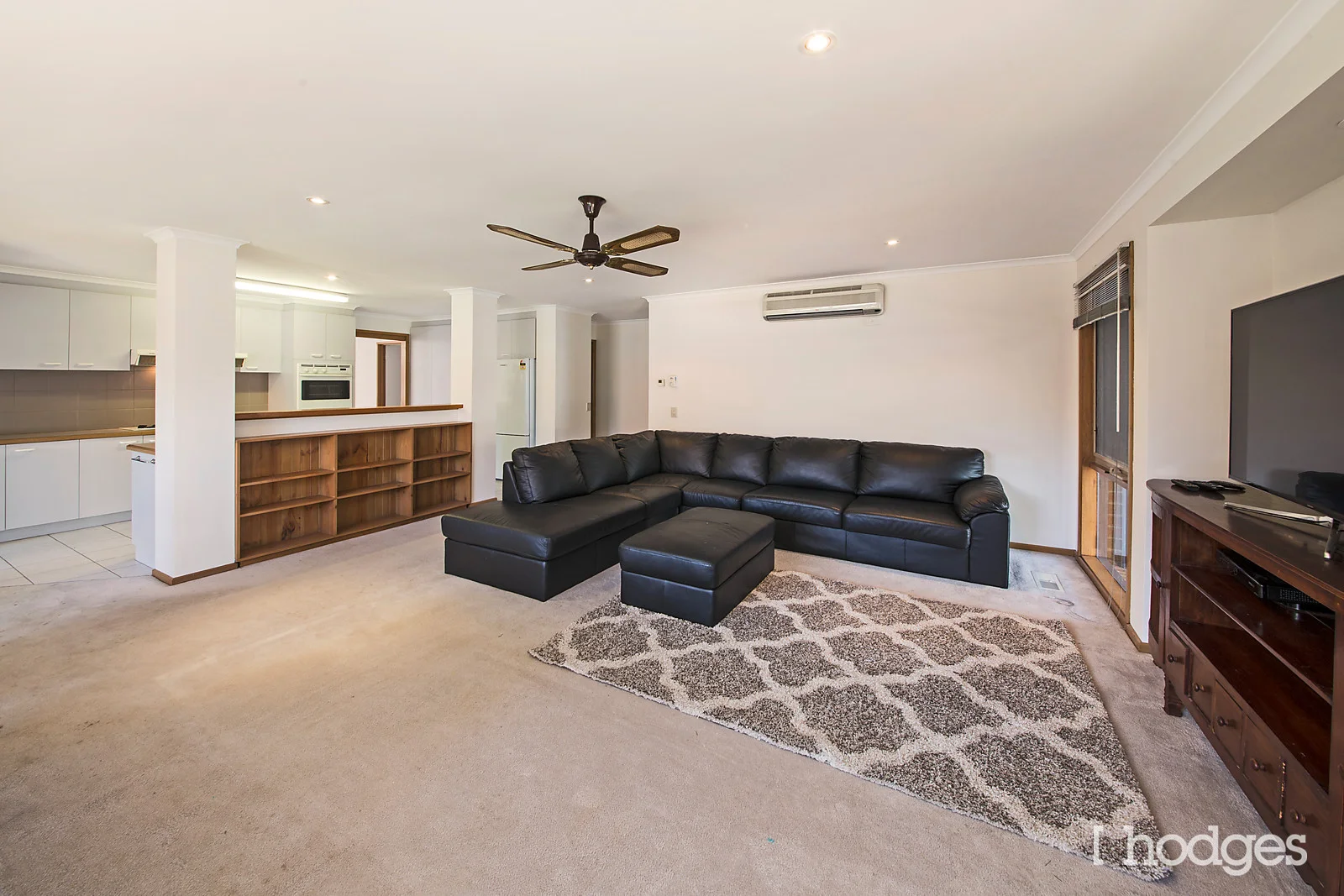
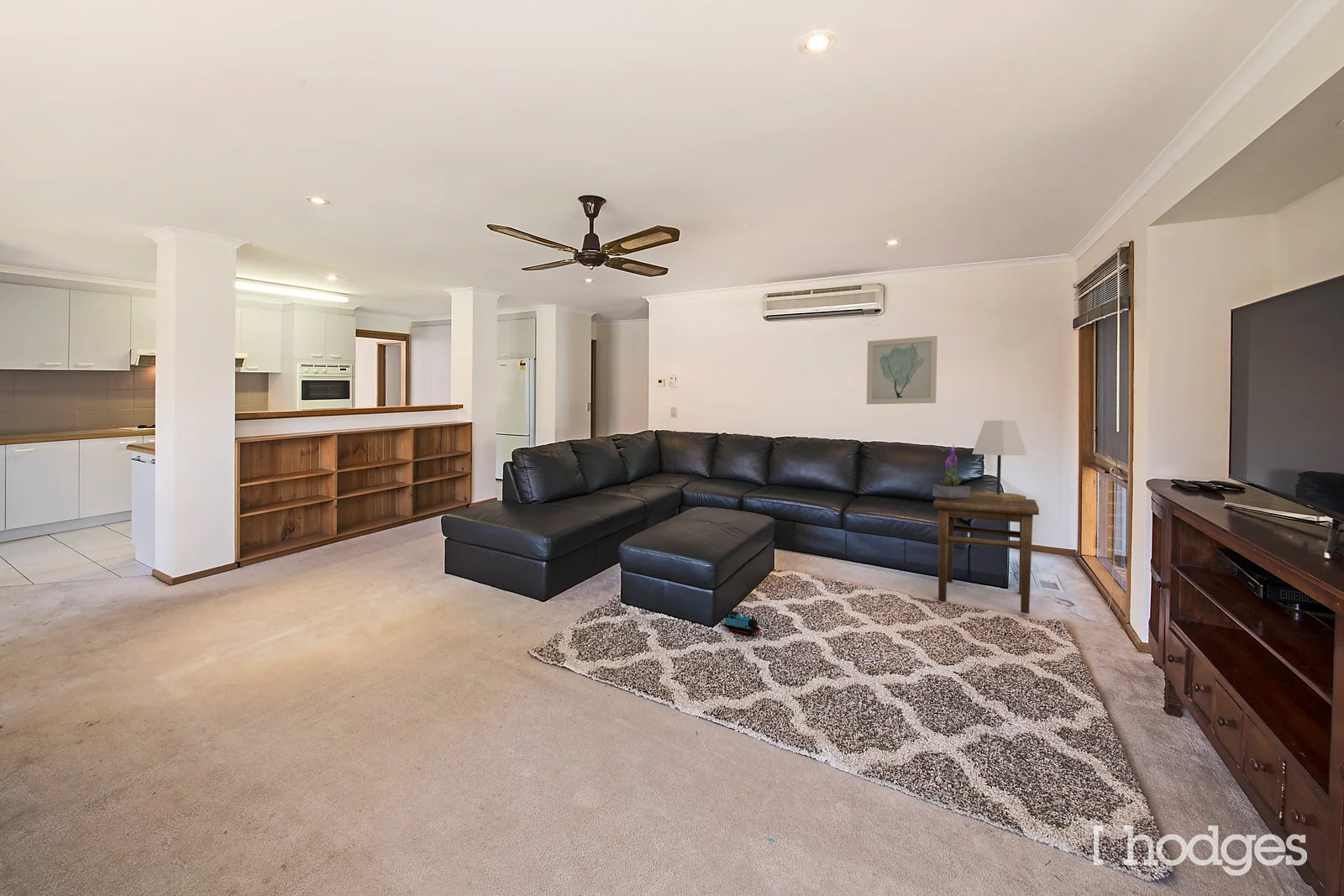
+ toy train (742, 622)
+ side table (984, 545)
+ potted plant (951, 471)
+ lamp (999, 459)
+ wall art (900, 371)
